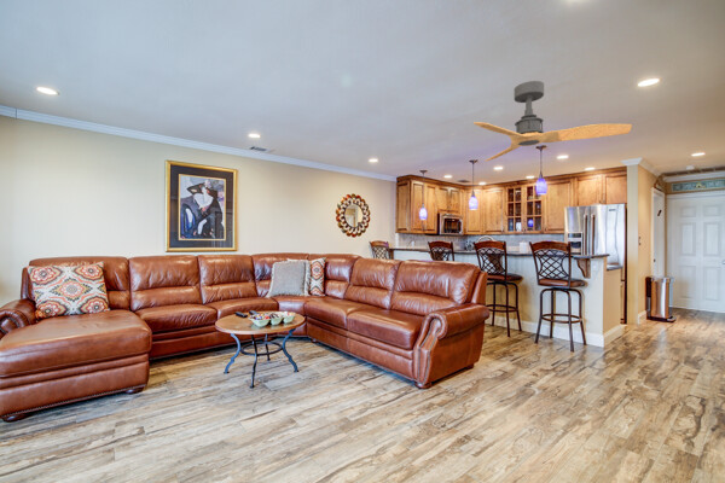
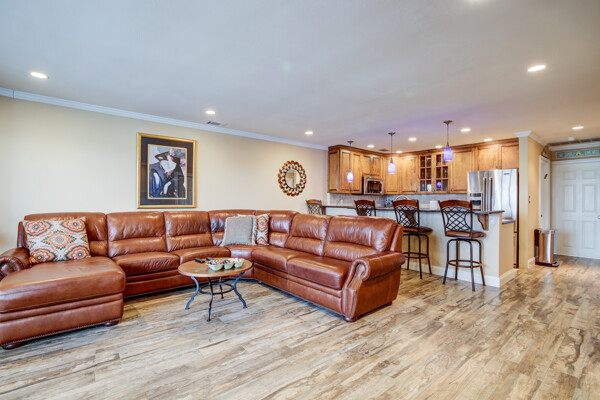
- ceiling fan (541, 118)
